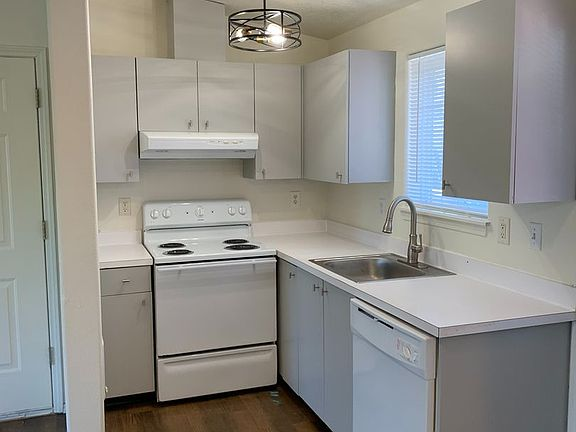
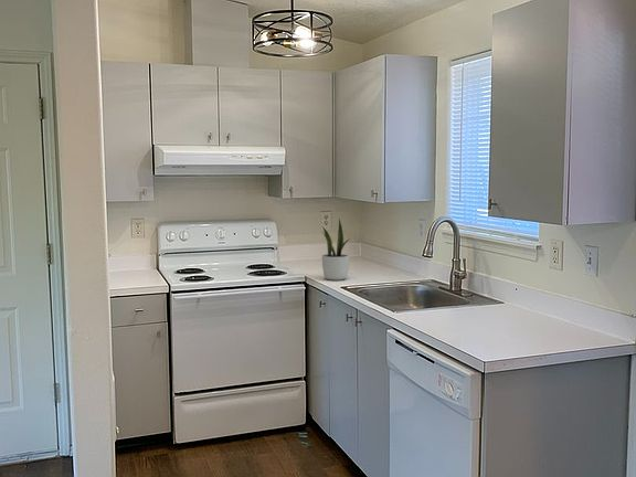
+ potted plant (333, 248)
